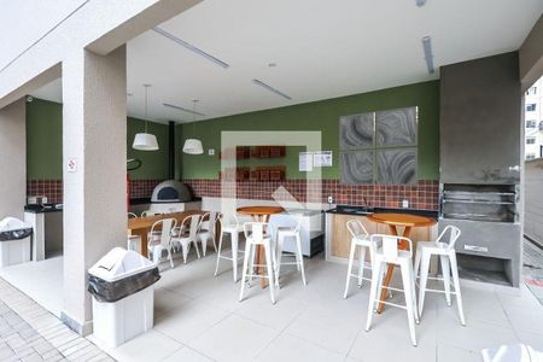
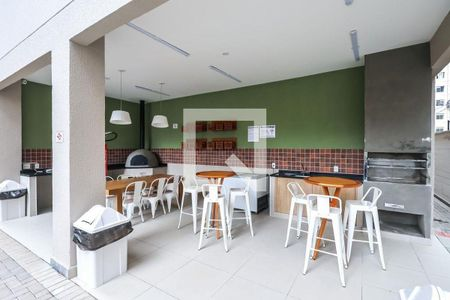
- wall art (376, 150)
